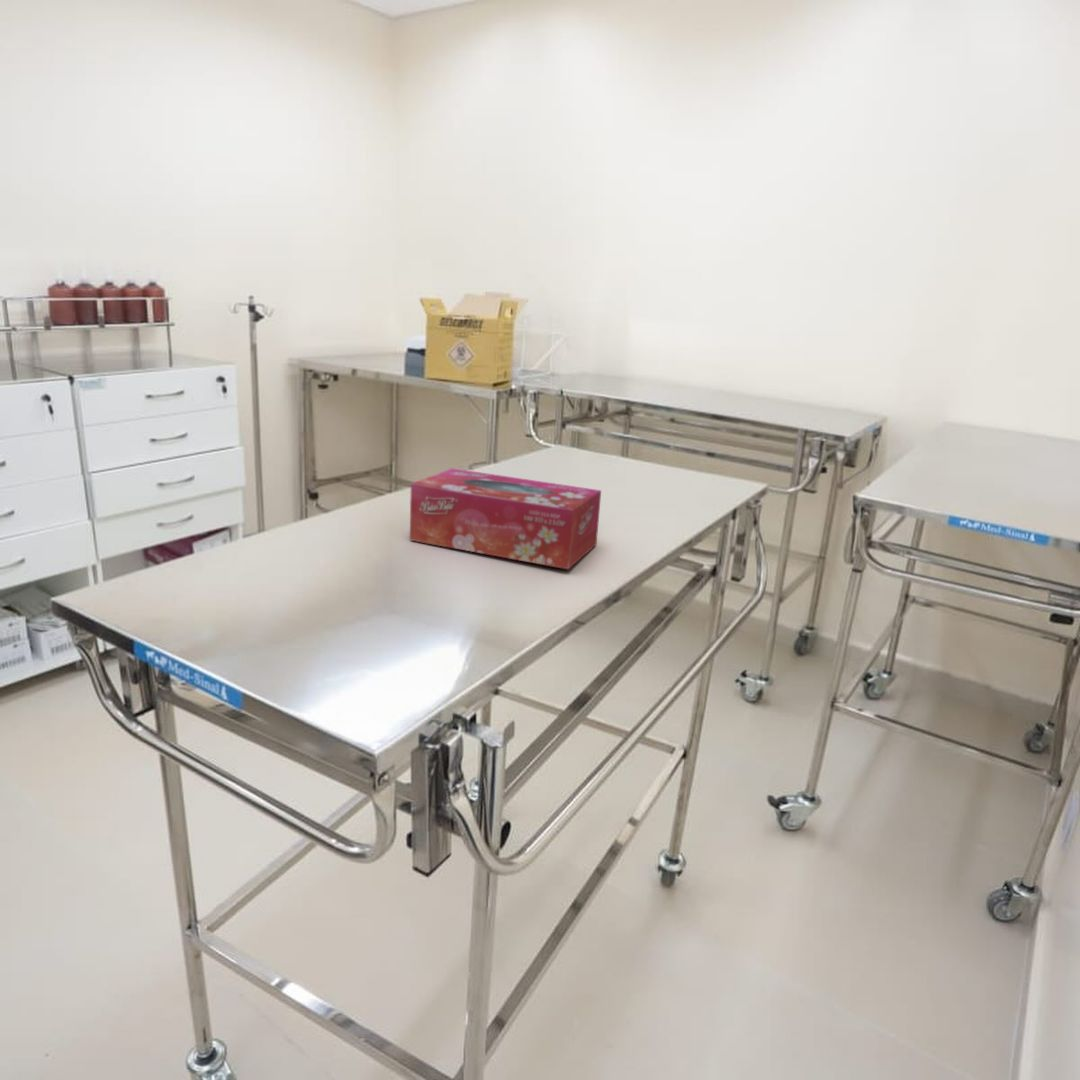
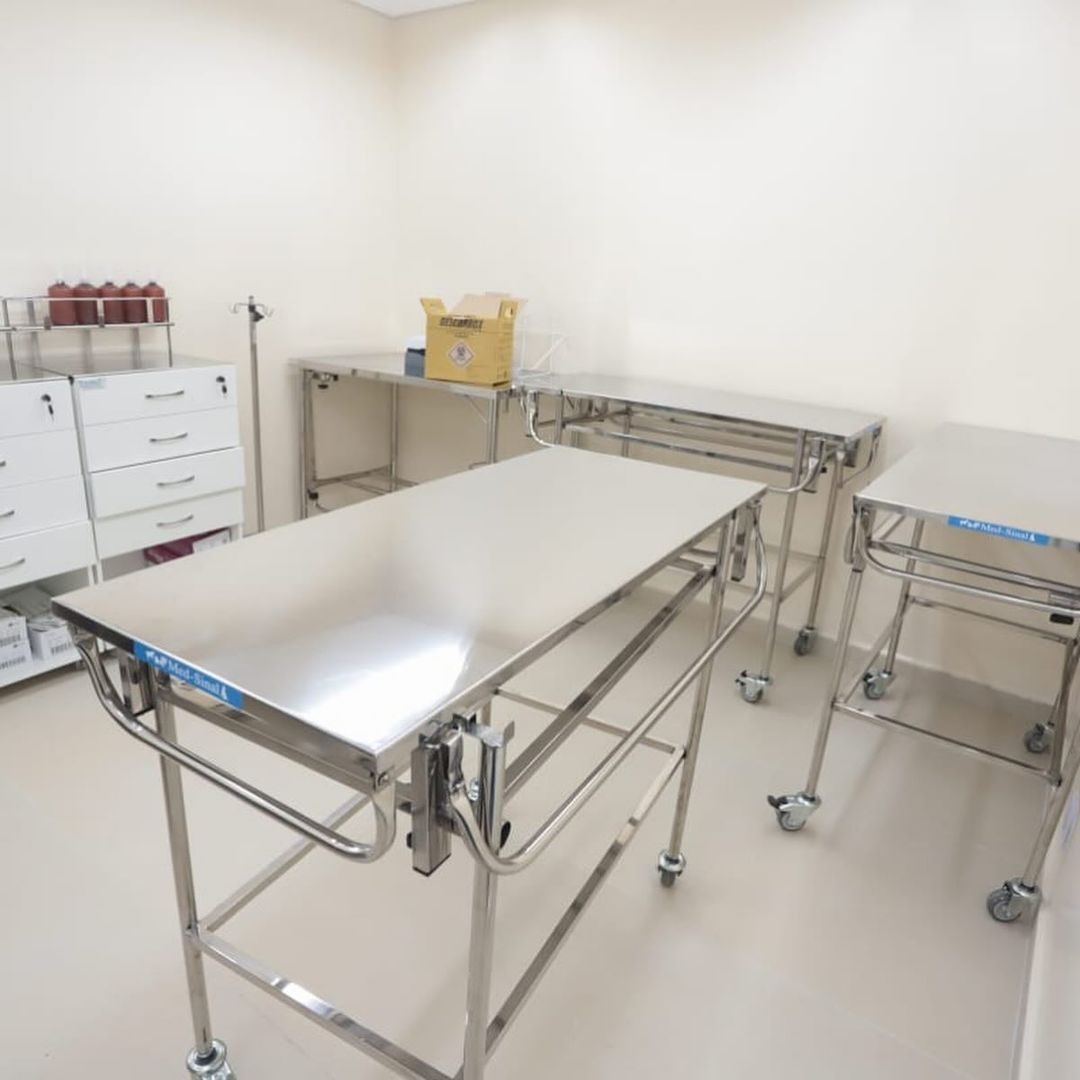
- tissue box (506, 515)
